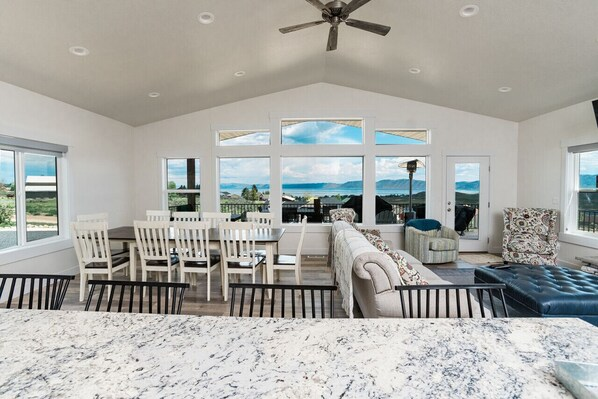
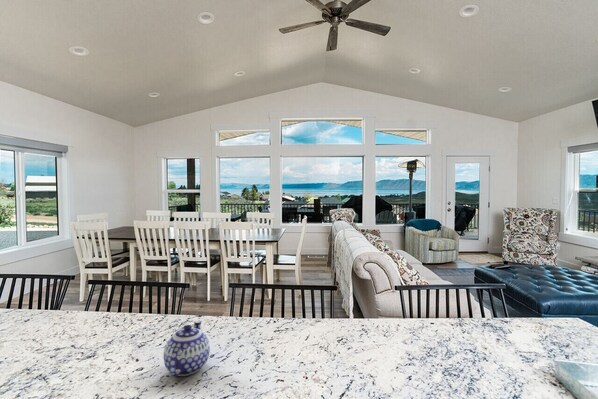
+ teapot (187, 346)
